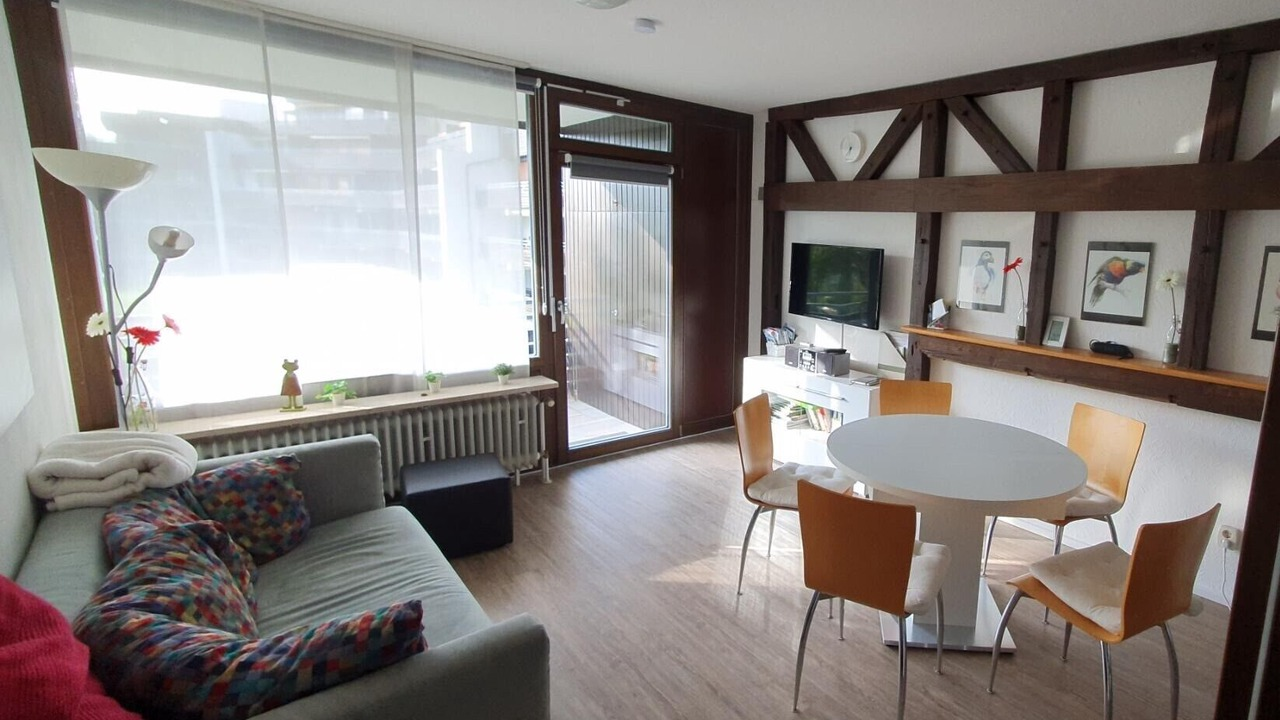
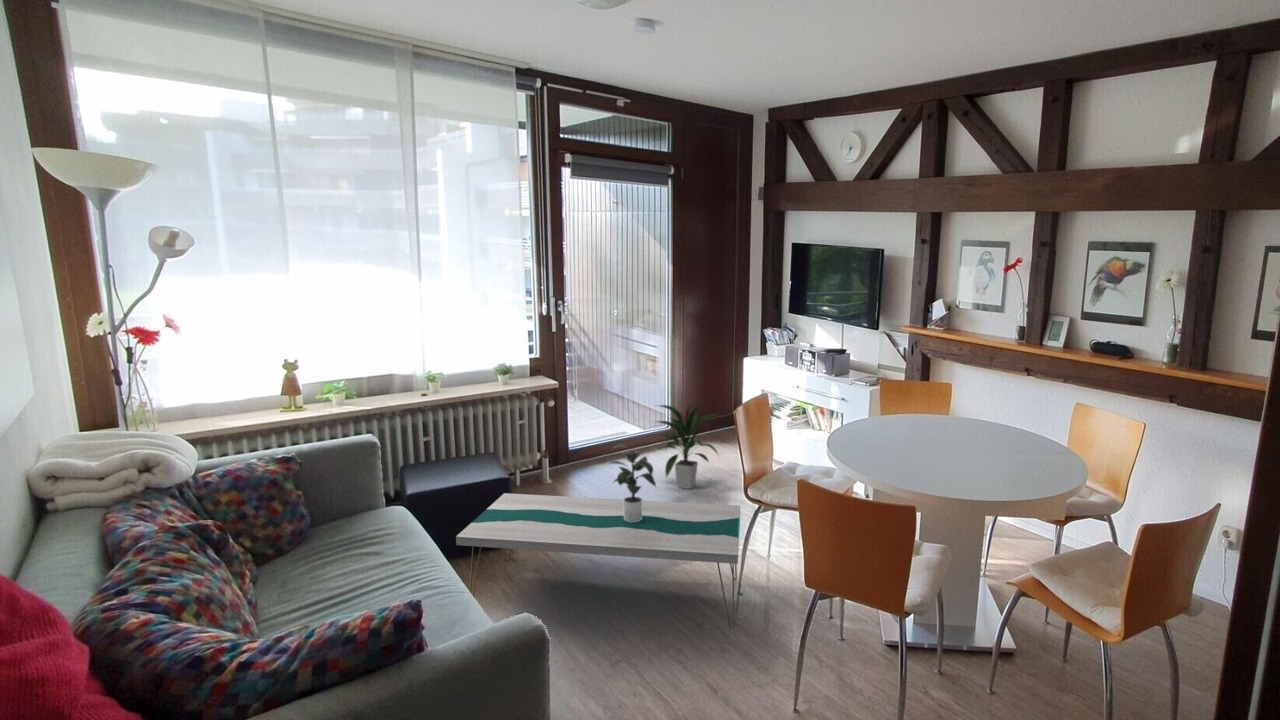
+ potted plant (636, 482)
+ coffee table (606, 554)
+ indoor plant (683, 442)
